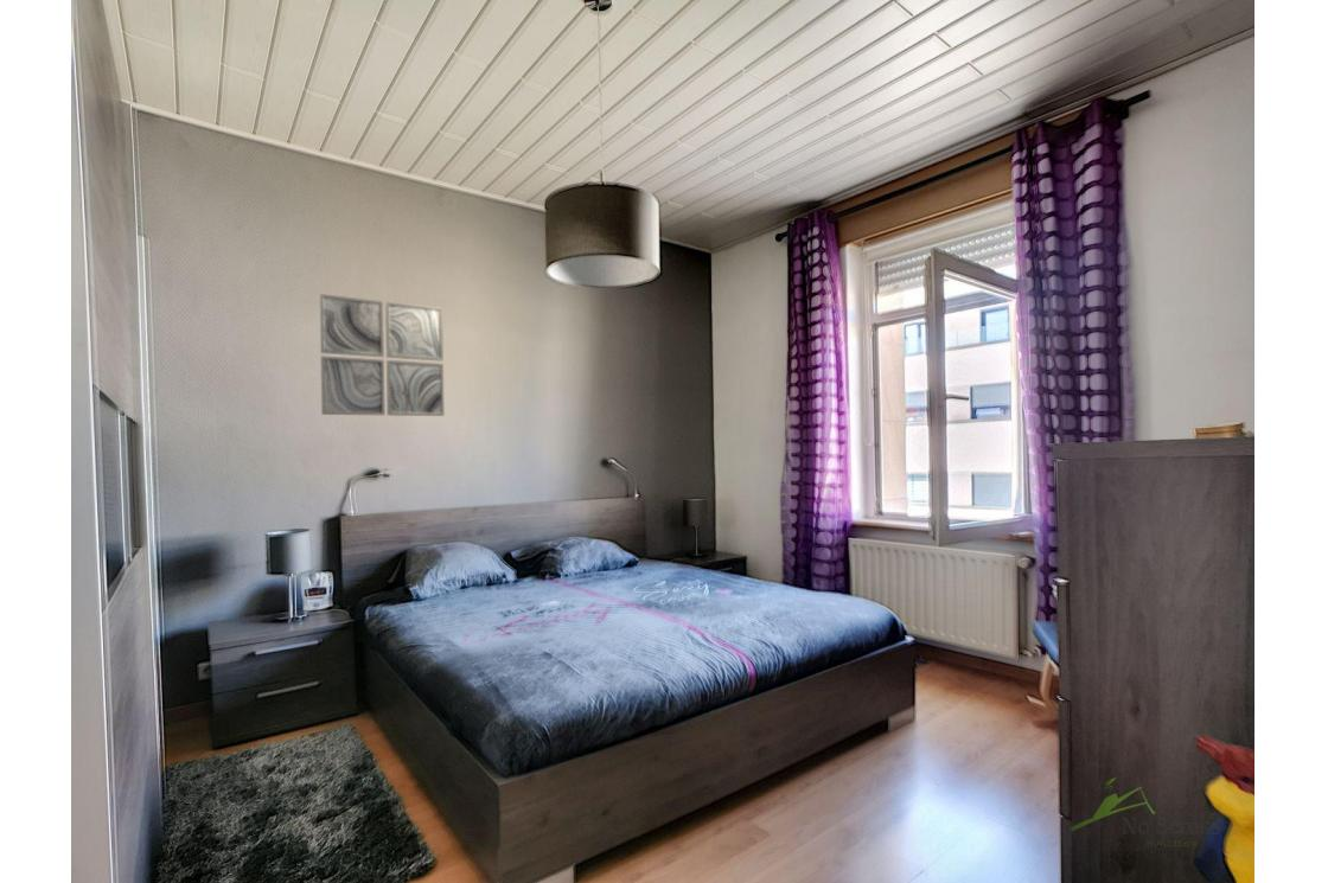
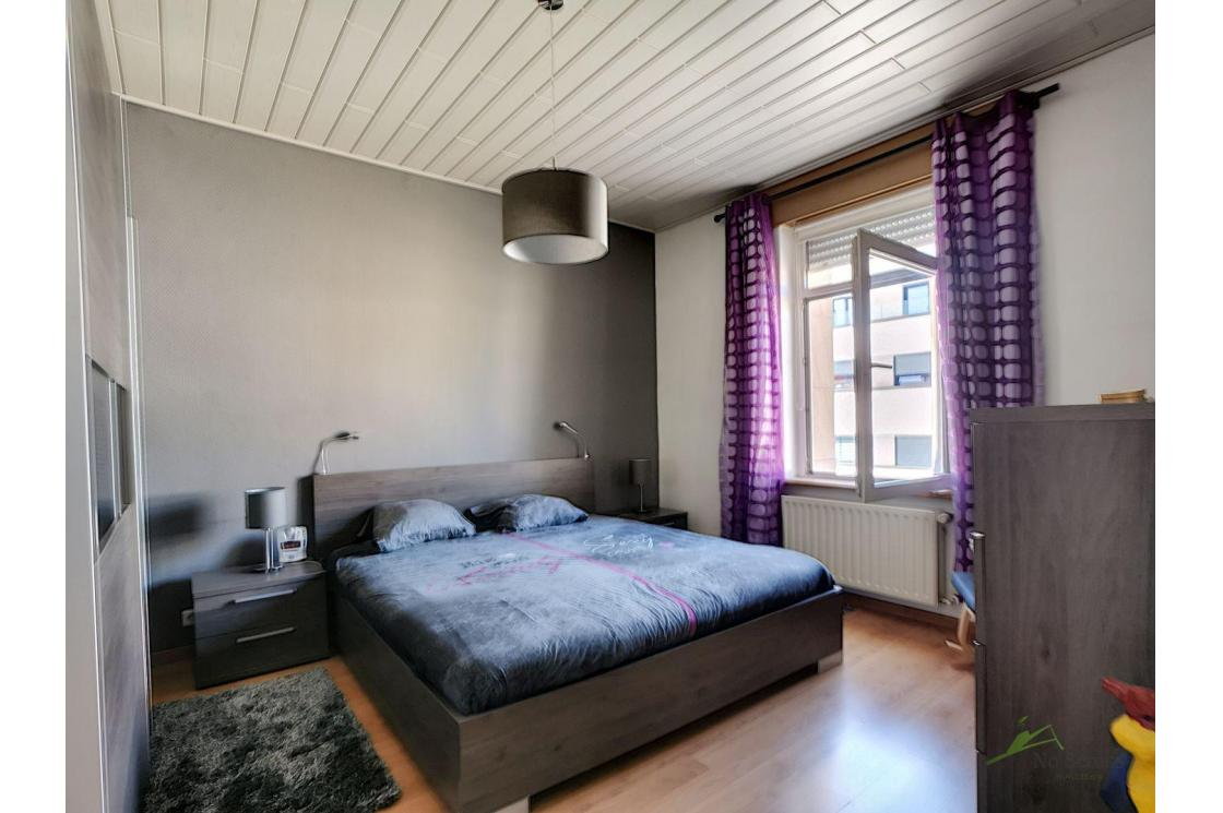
- wall art (387, 357)
